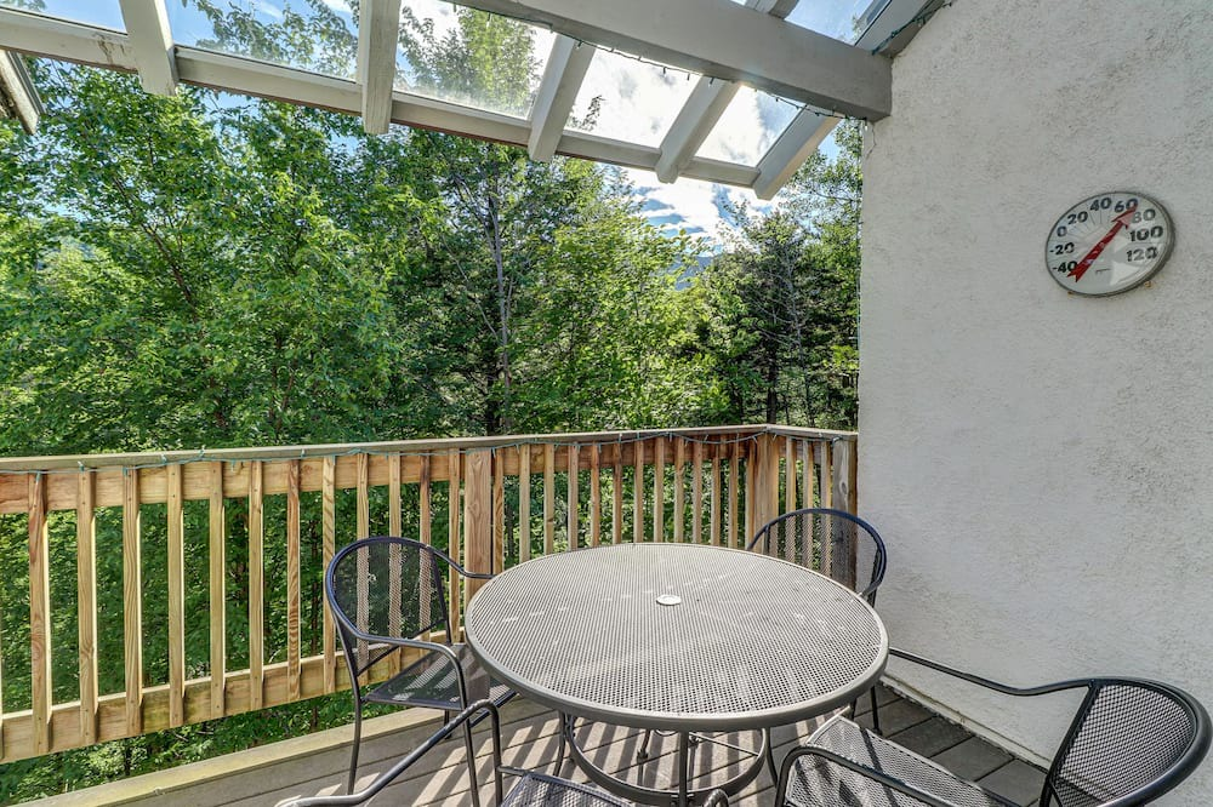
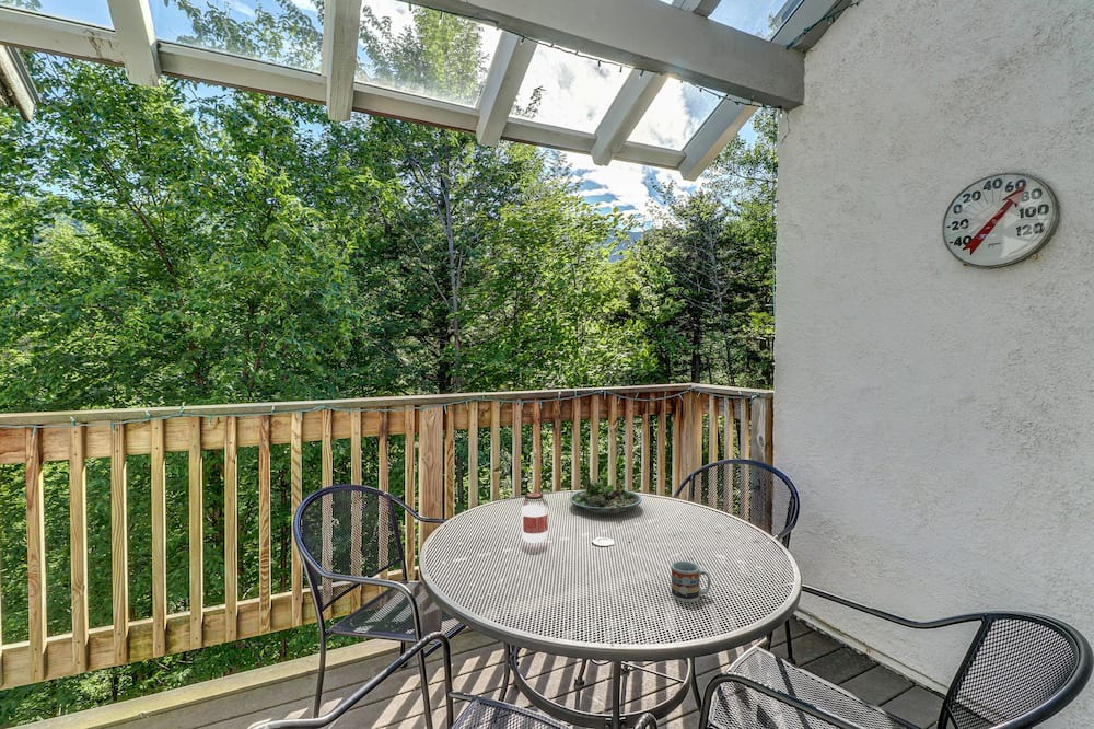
+ succulent planter (605, 491)
+ cup (690, 581)
+ jar (534, 518)
